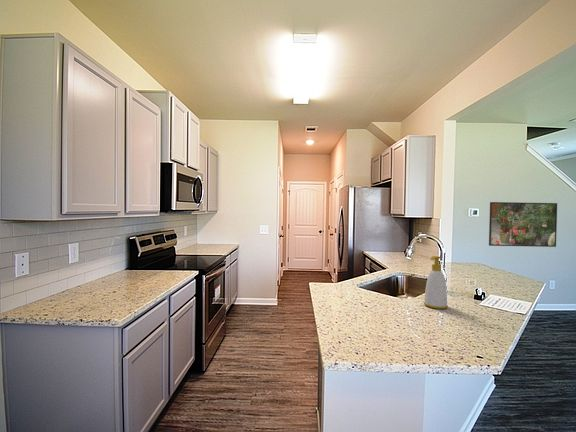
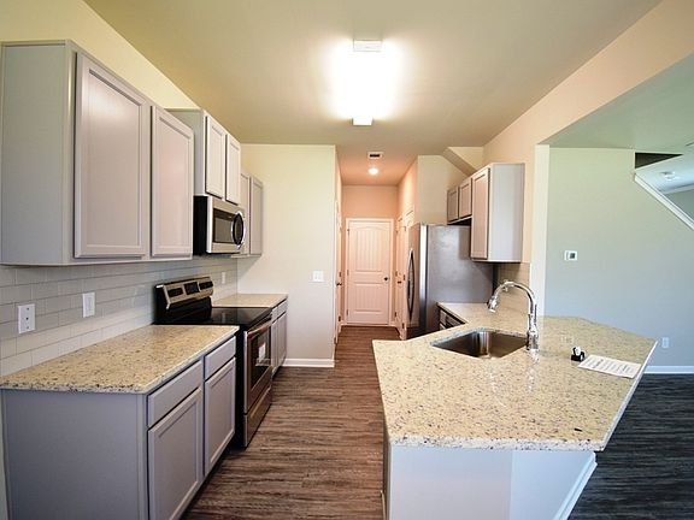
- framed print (522, 224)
- soap bottle (436, 281)
